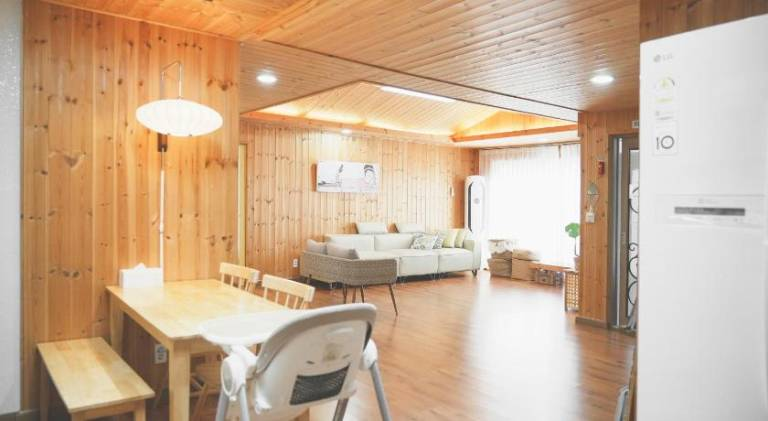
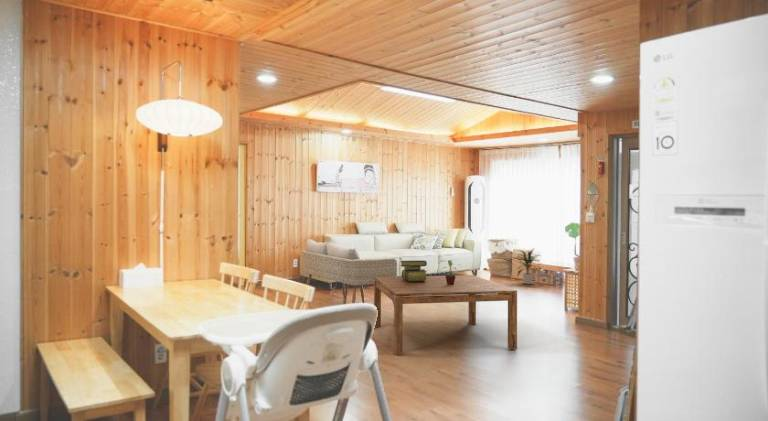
+ indoor plant (526, 265)
+ stack of books (413, 270)
+ potted plant (450, 272)
+ coffee table (439, 302)
